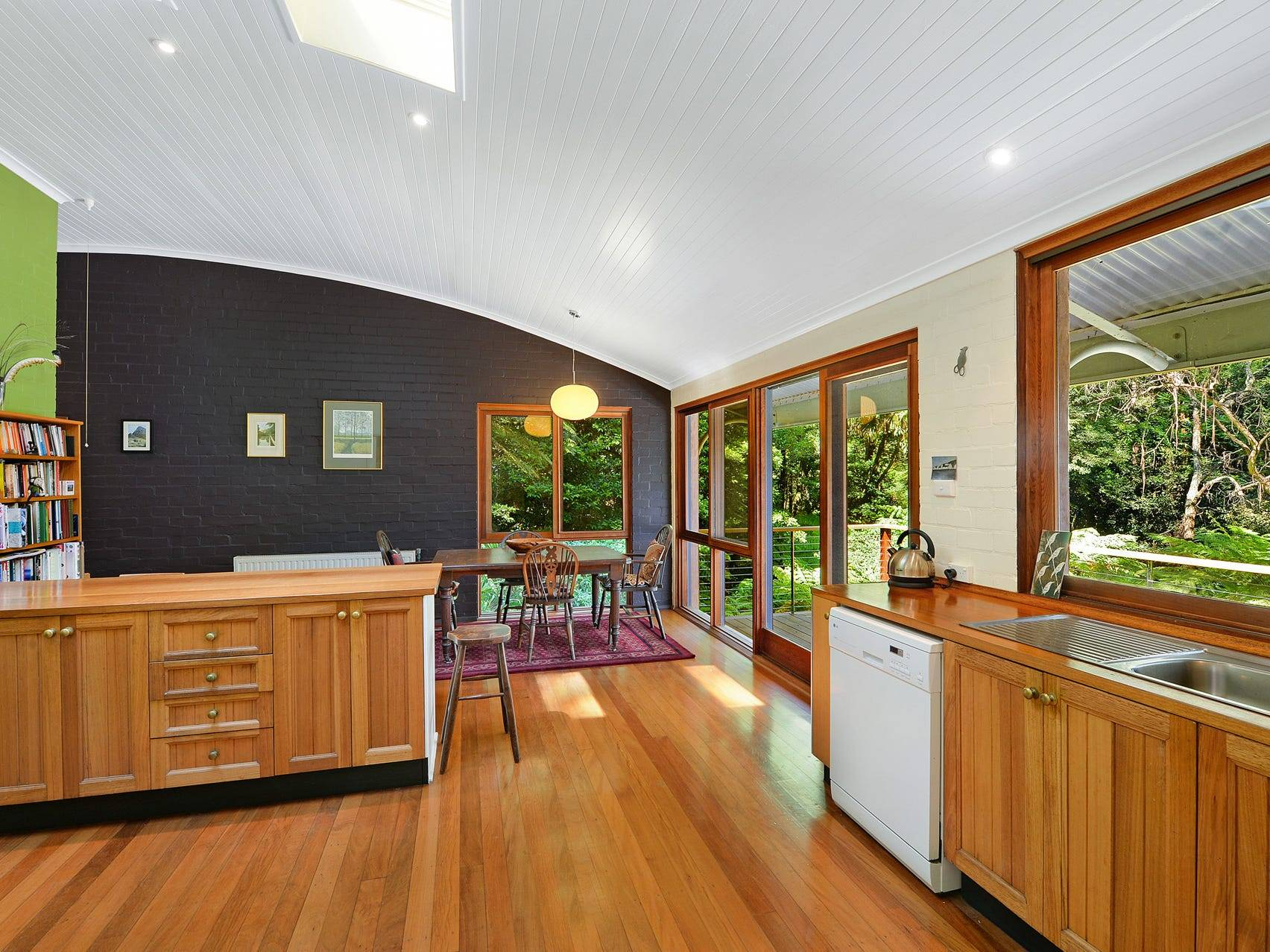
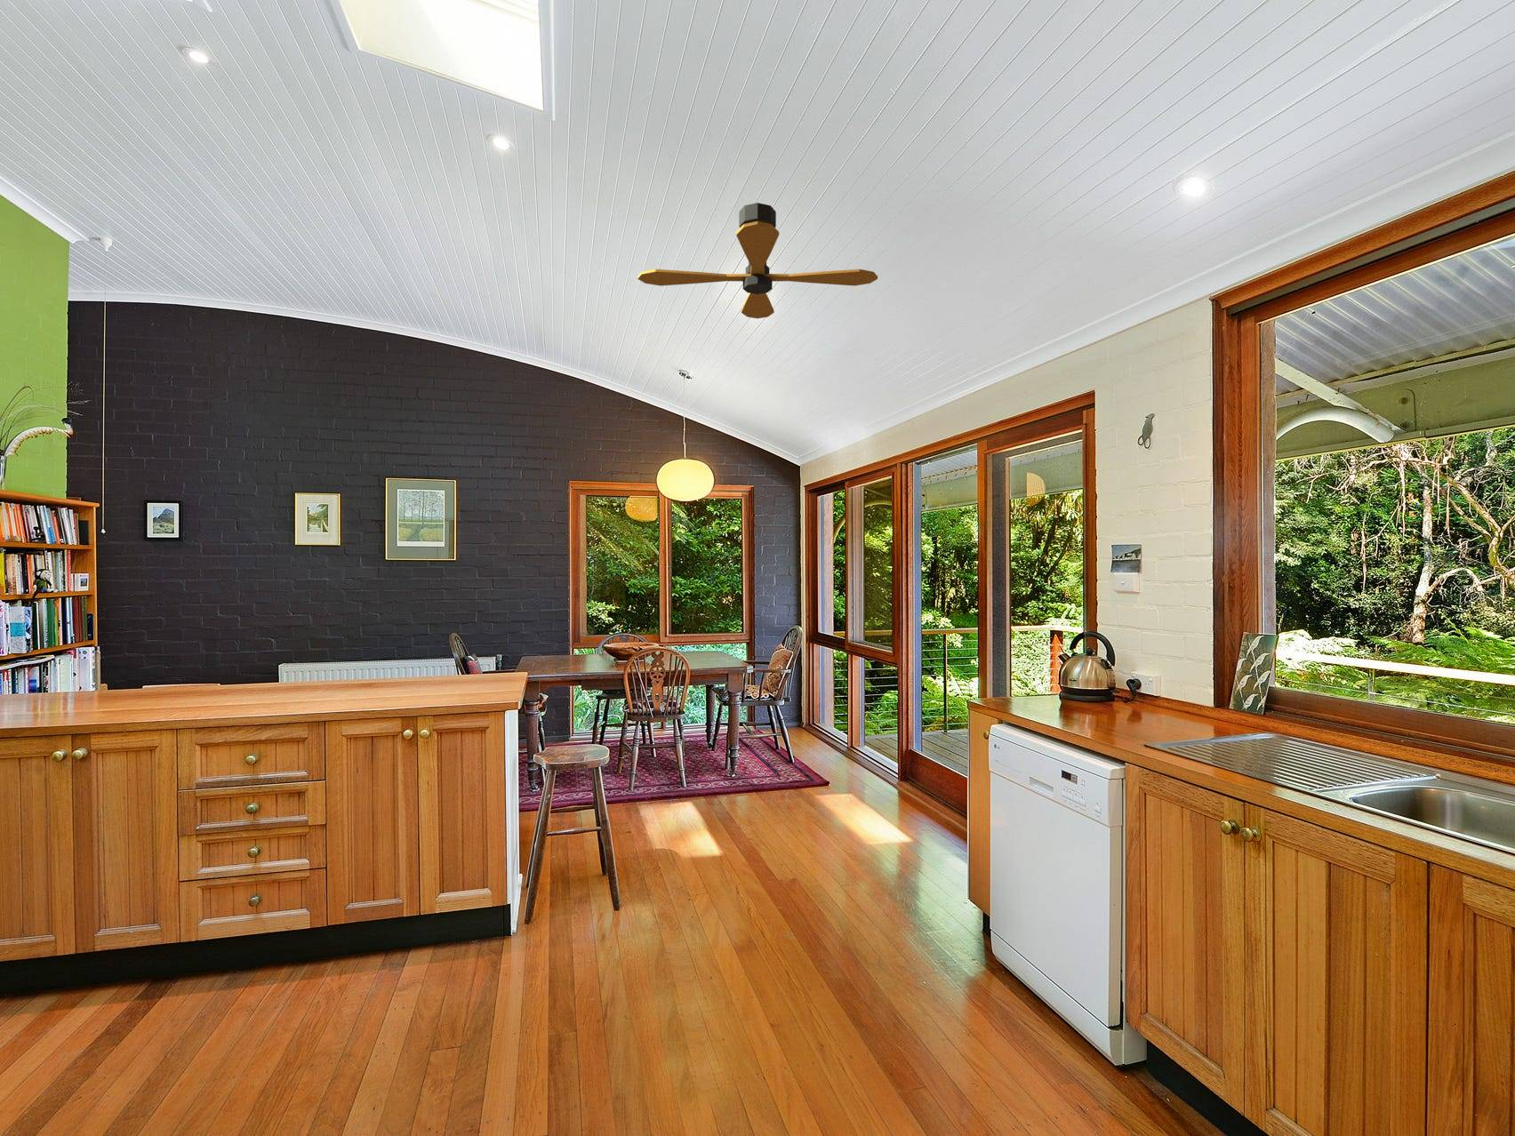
+ ceiling fan (758, 249)
